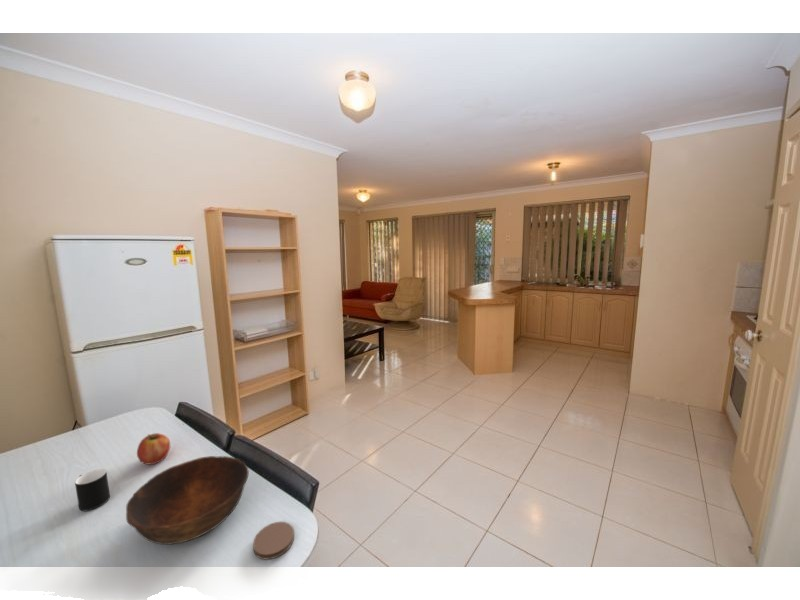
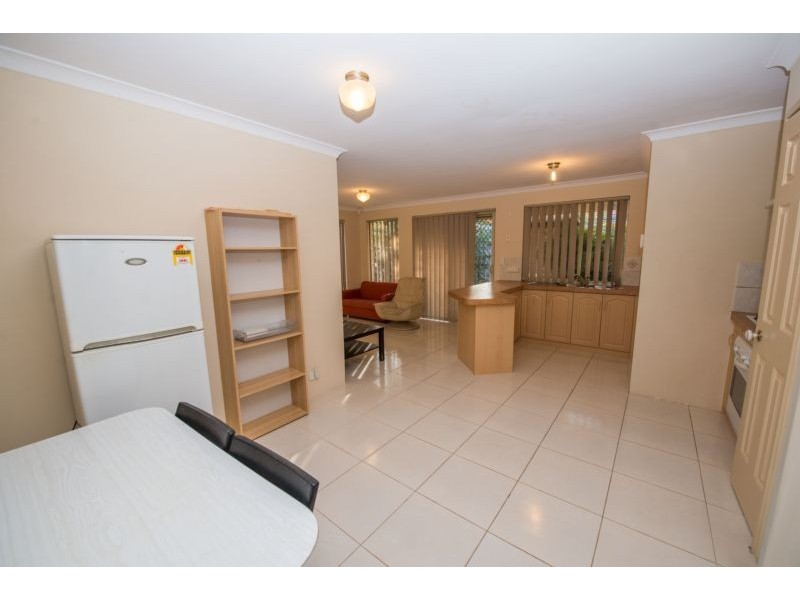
- coaster (274, 539)
- cup (90, 488)
- bowl (192, 501)
- fruit (153, 447)
